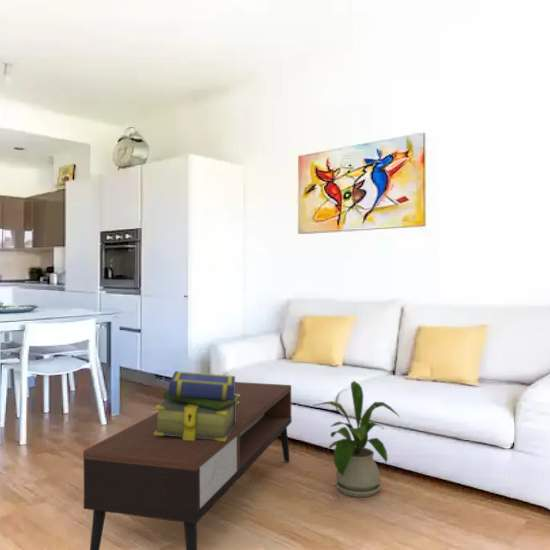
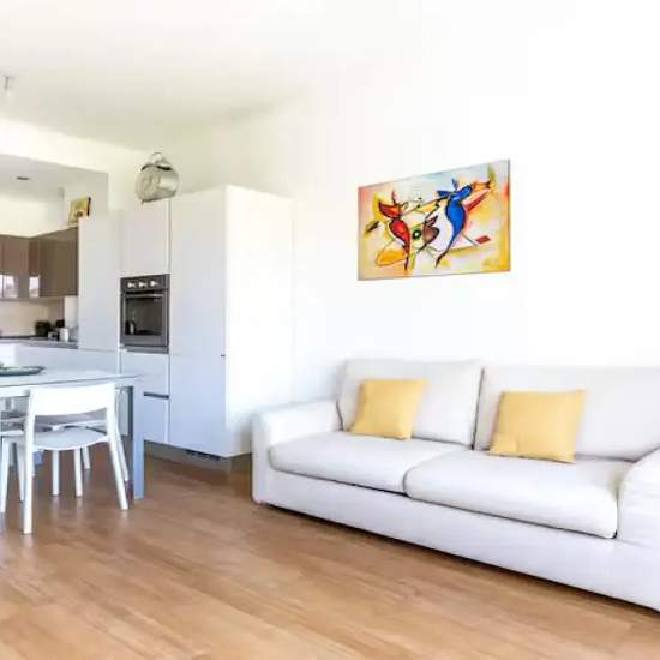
- stack of books (200, 402)
- house plant (352, 441)
- coffee table (210, 456)
